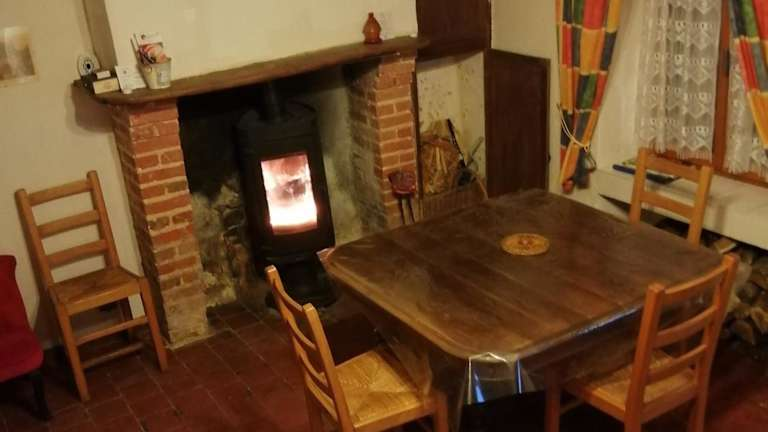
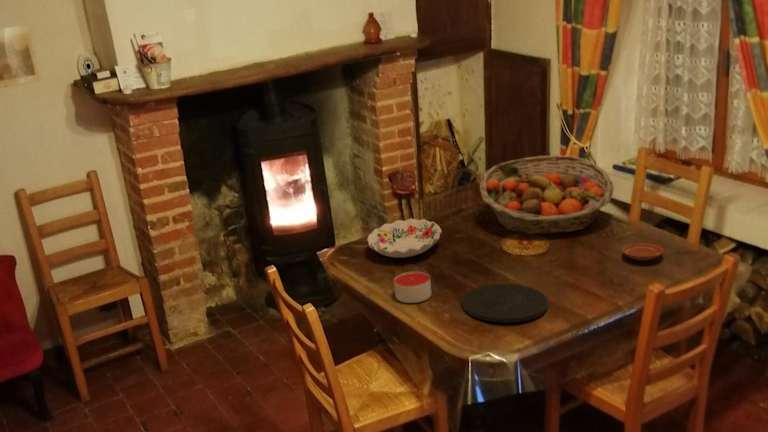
+ fruit basket (545, 194)
+ plate (504, 299)
+ plate (642, 253)
+ decorative bowl (404, 240)
+ candle (412, 286)
